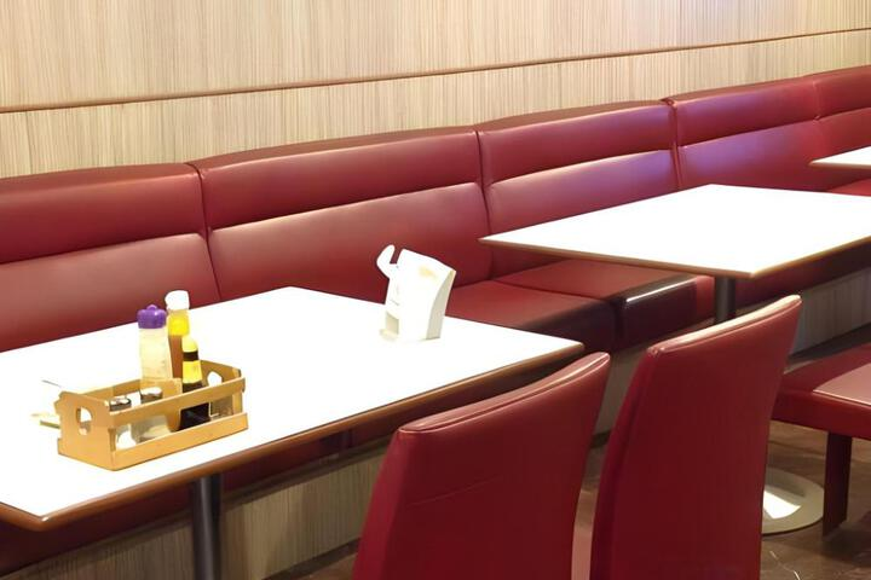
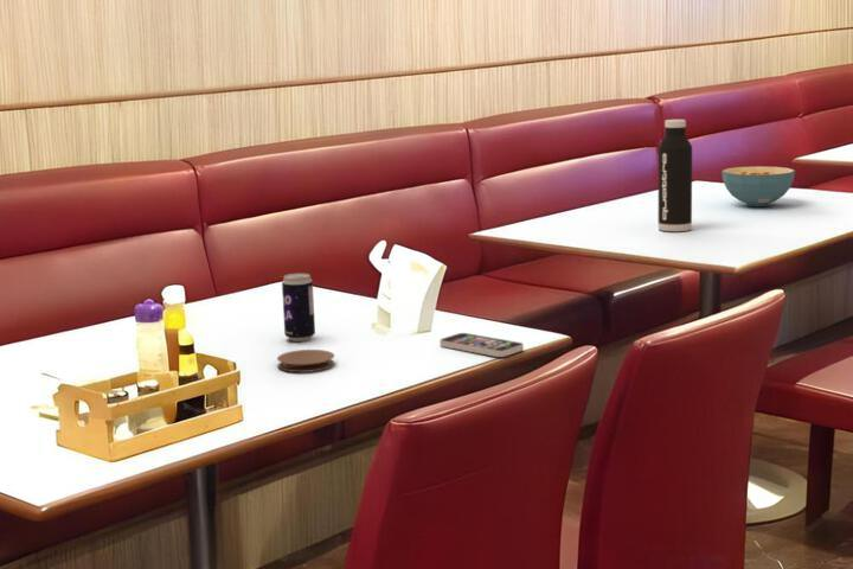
+ beverage can (299, 307)
+ coaster (306, 360)
+ smartphone (481, 344)
+ water bottle (674, 174)
+ cereal bowl (757, 187)
